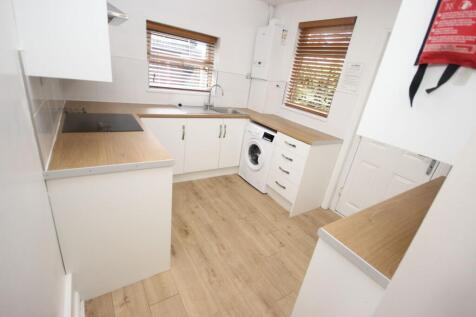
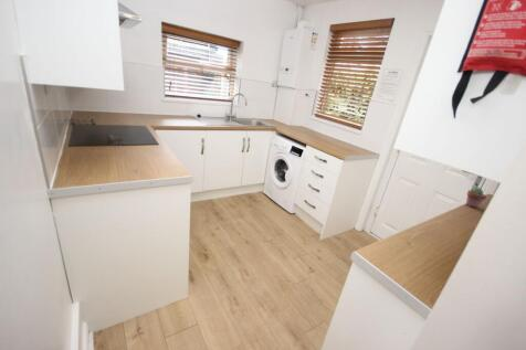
+ potted succulent (475, 197)
